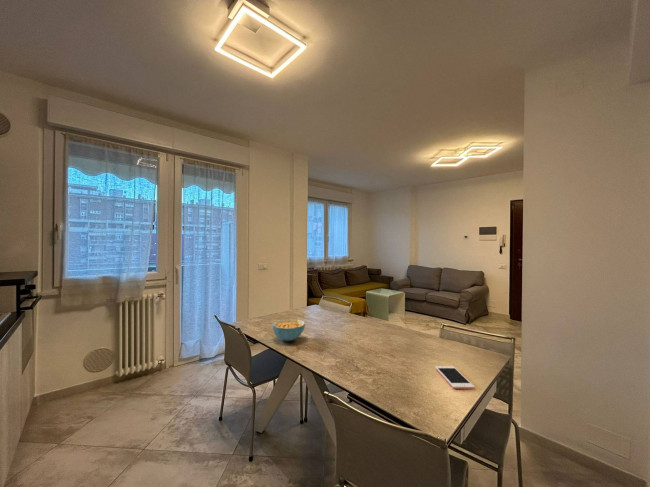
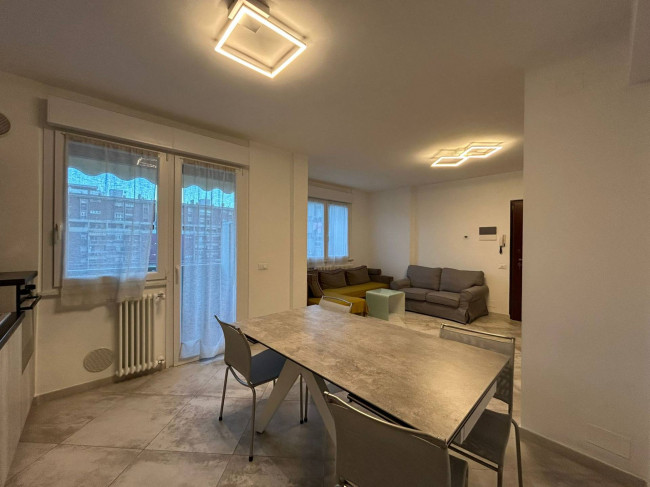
- cereal bowl (288, 331)
- cell phone (453, 376)
